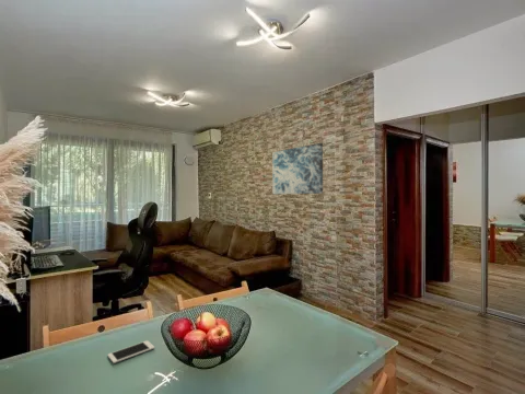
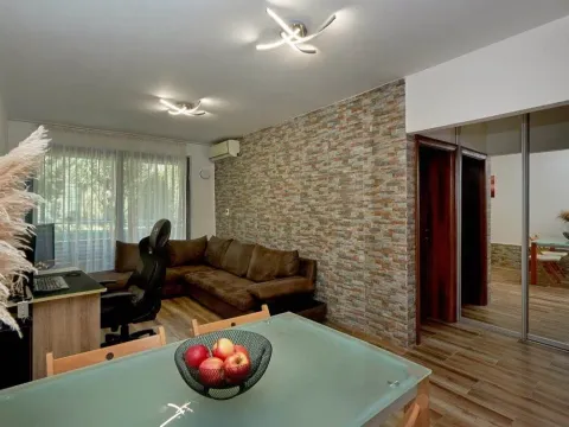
- wall art (295, 171)
- cell phone (131, 350)
